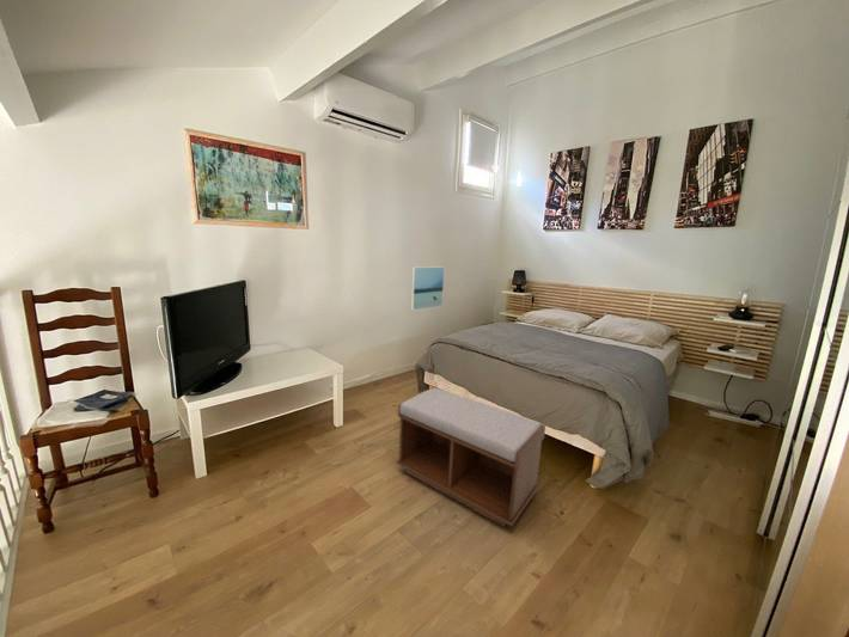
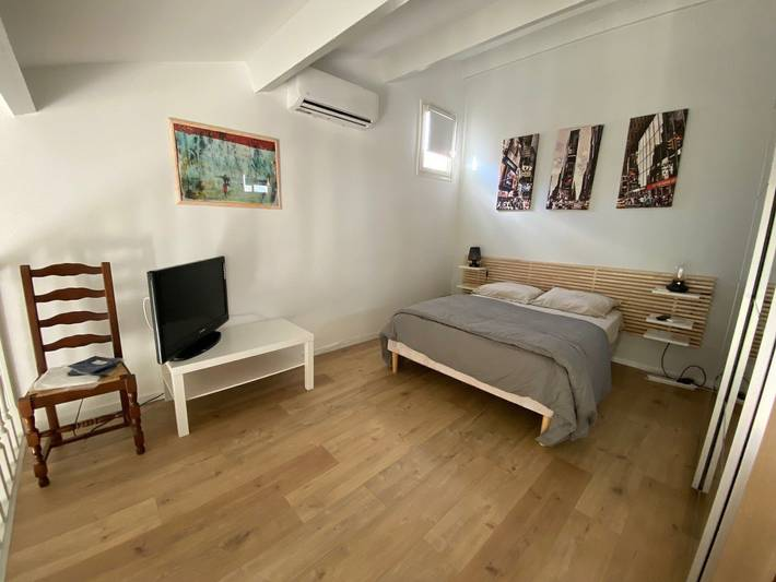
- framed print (428, 287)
- bench (465, 447)
